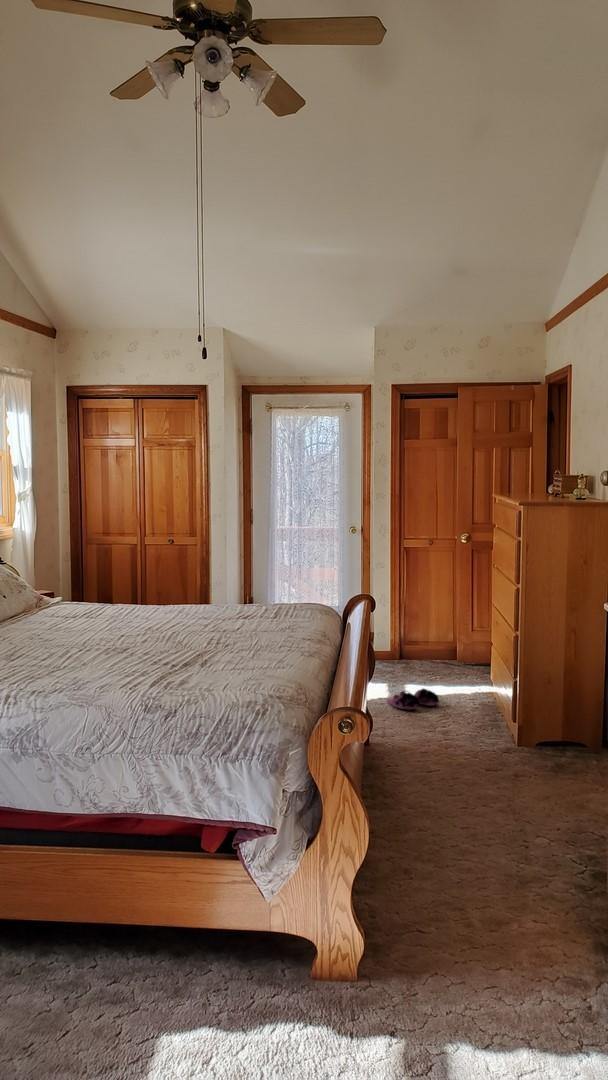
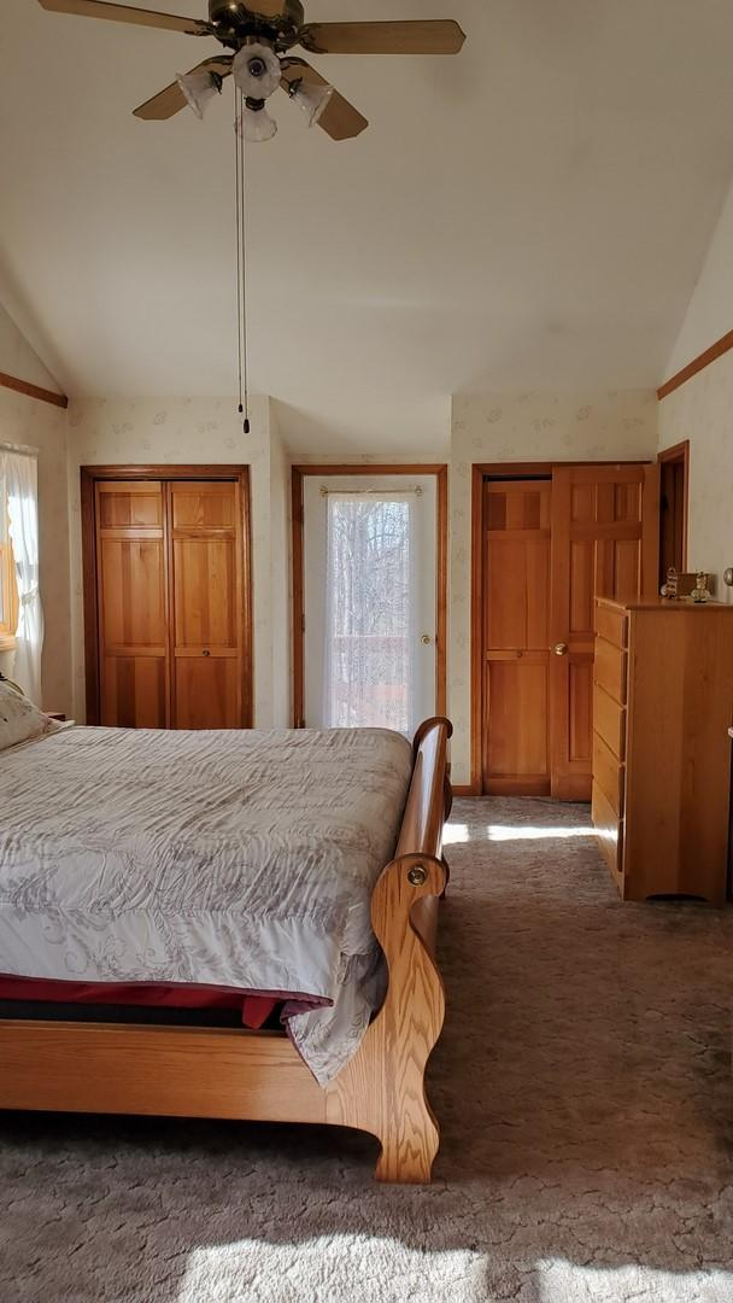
- slippers (412, 696)
